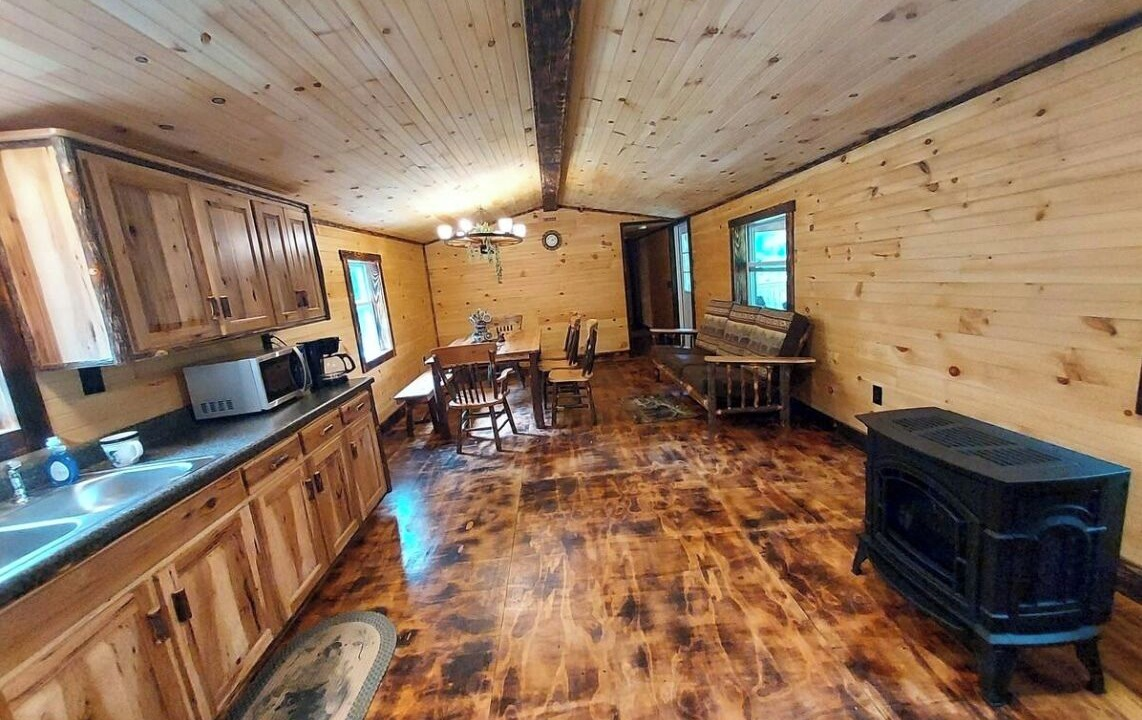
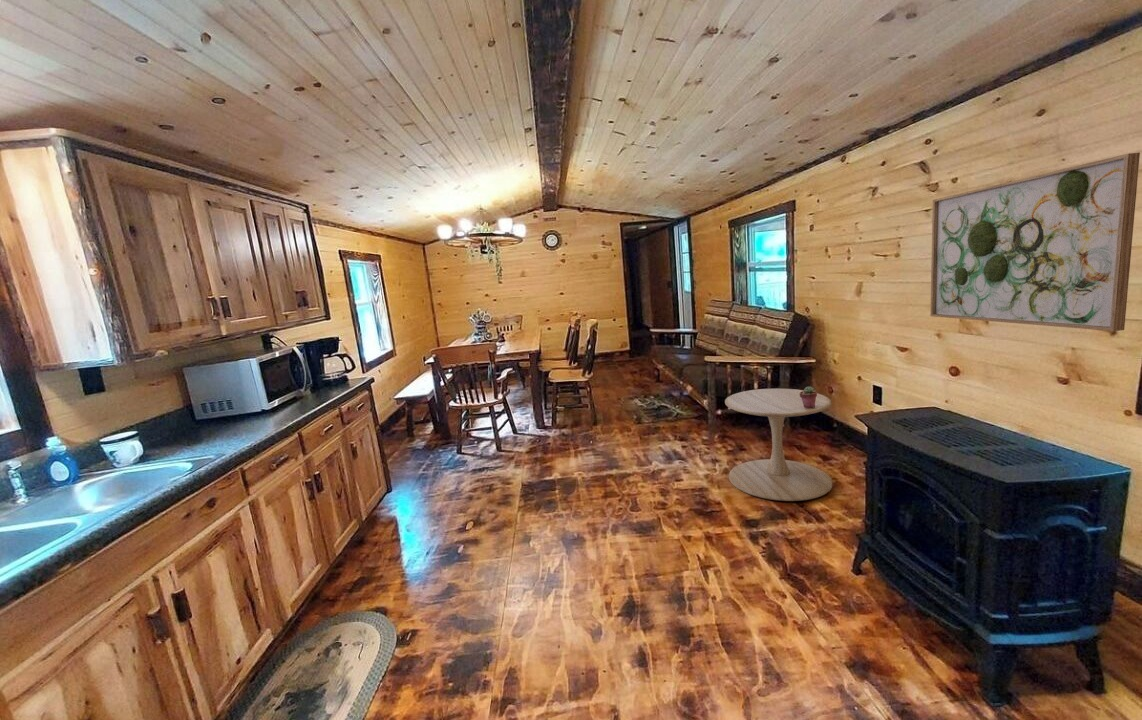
+ wall art (1008, 253)
+ side table (777, 440)
+ potted succulent (809, 396)
